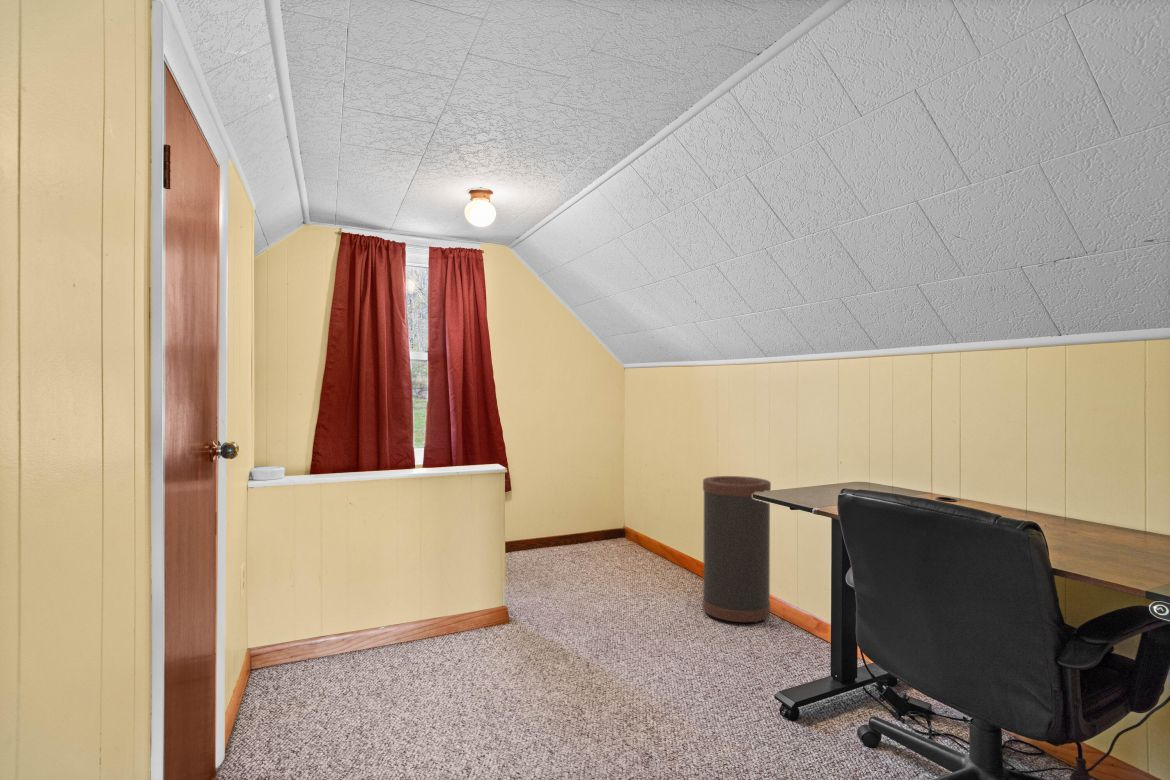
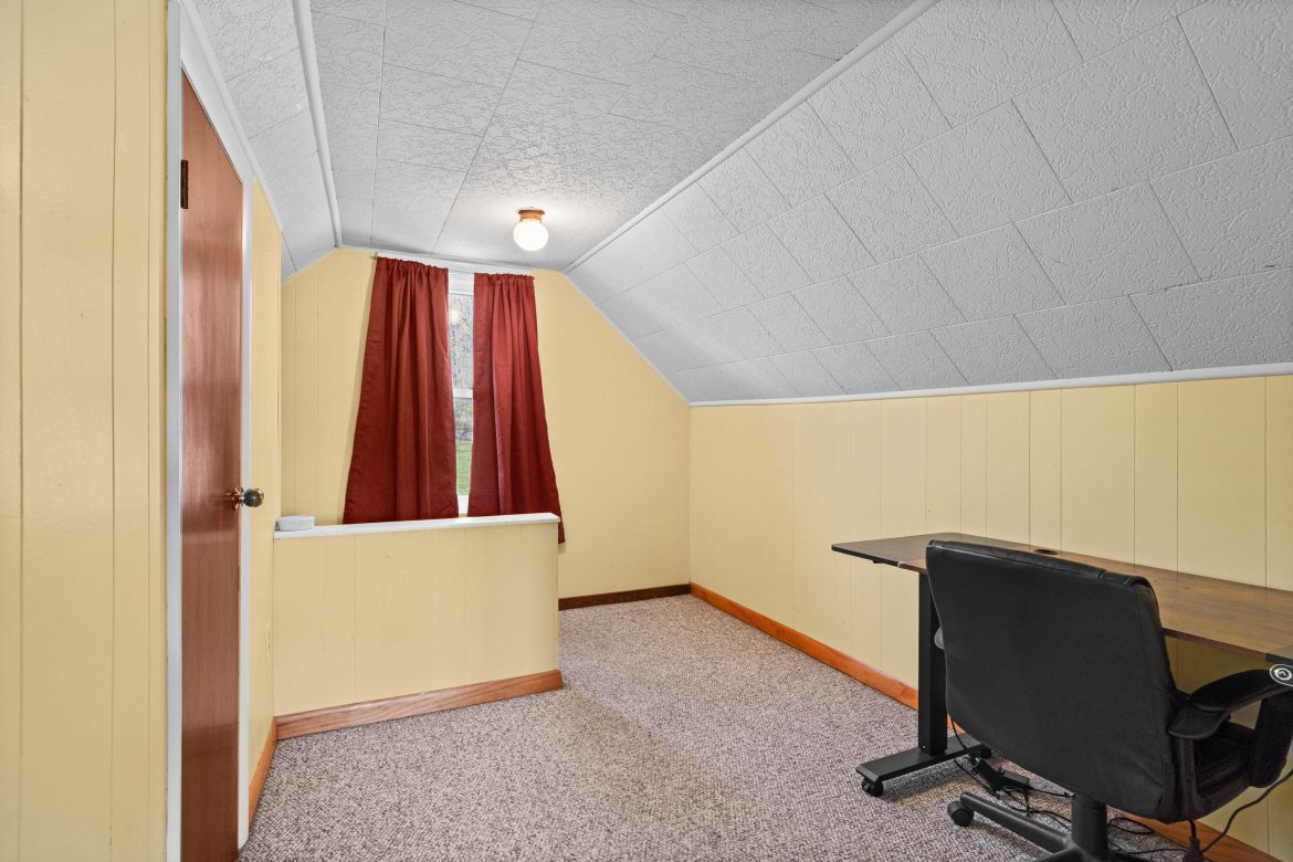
- trash can (736, 546)
